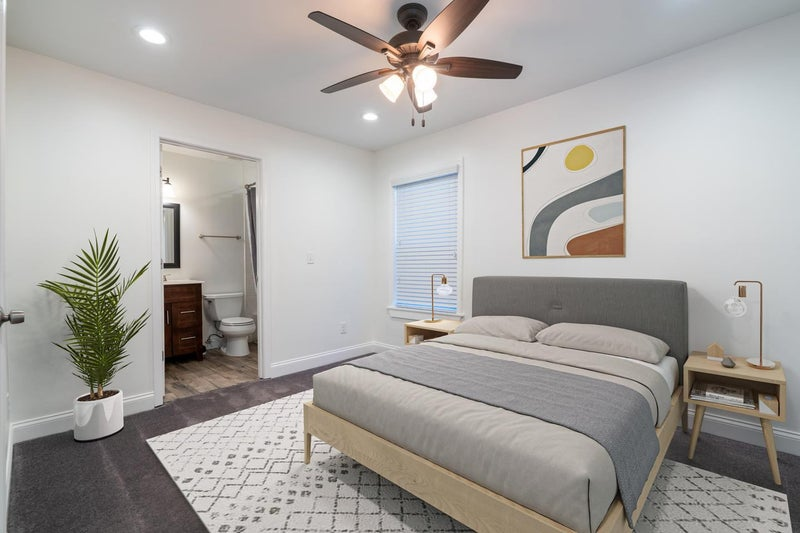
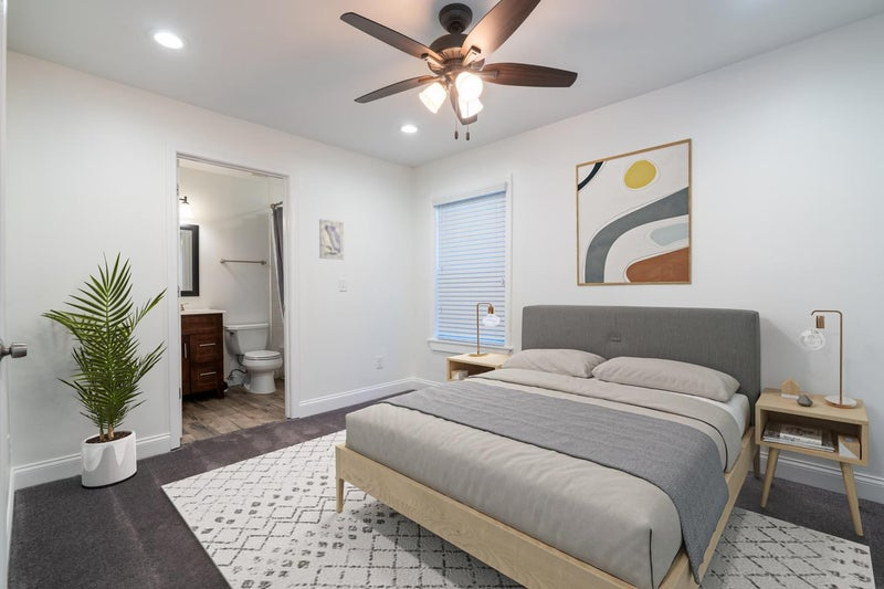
+ wall art (332, 239)
